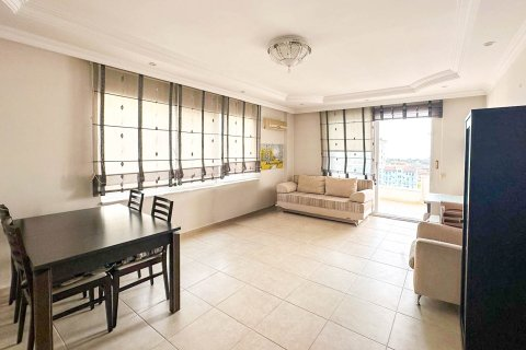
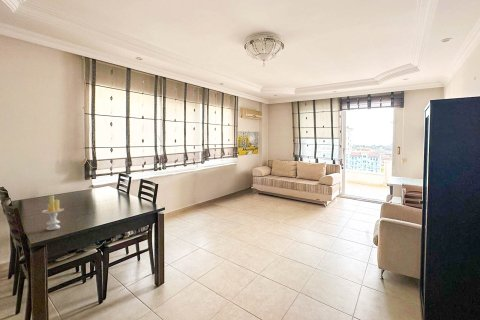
+ candle (53, 211)
